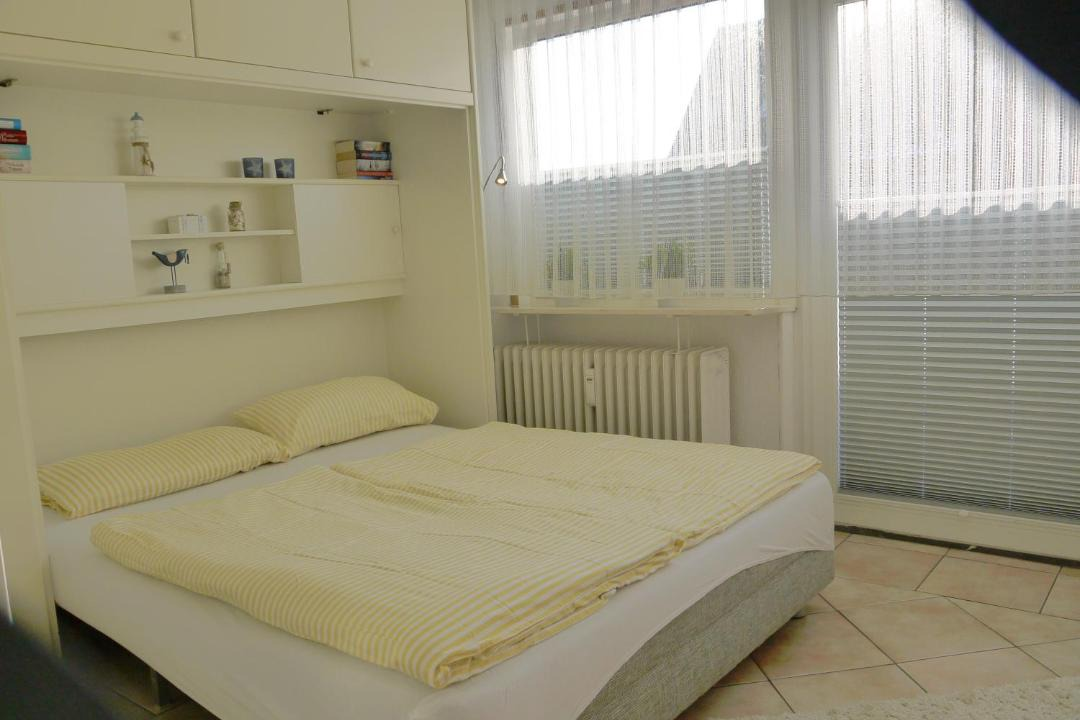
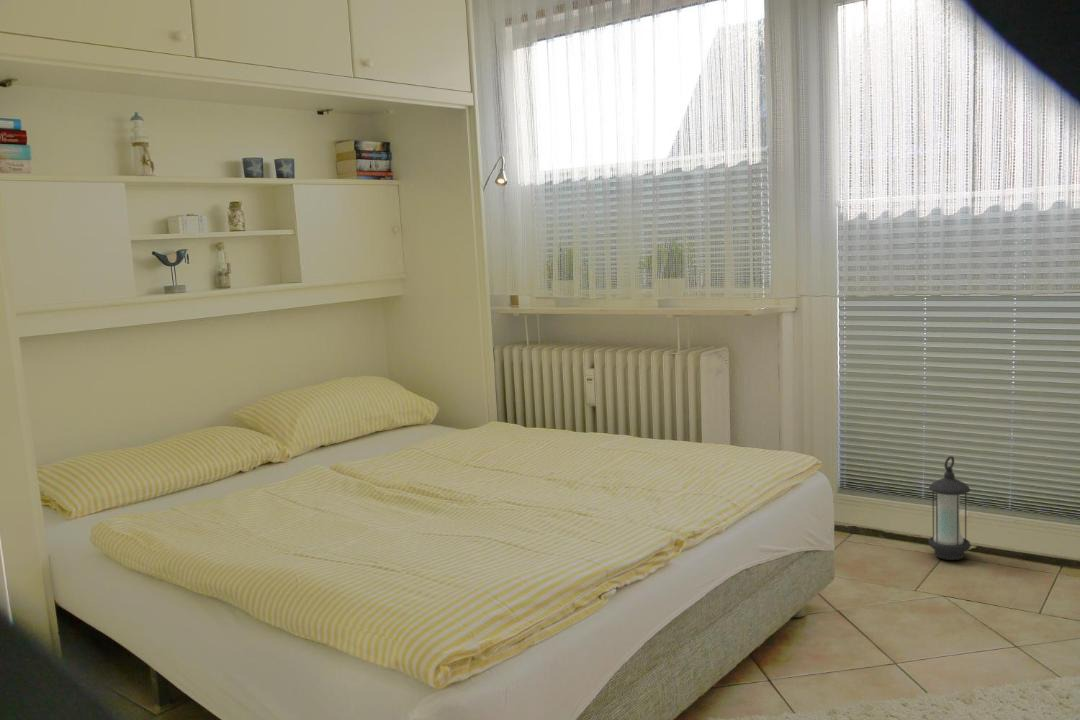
+ lantern (949, 506)
